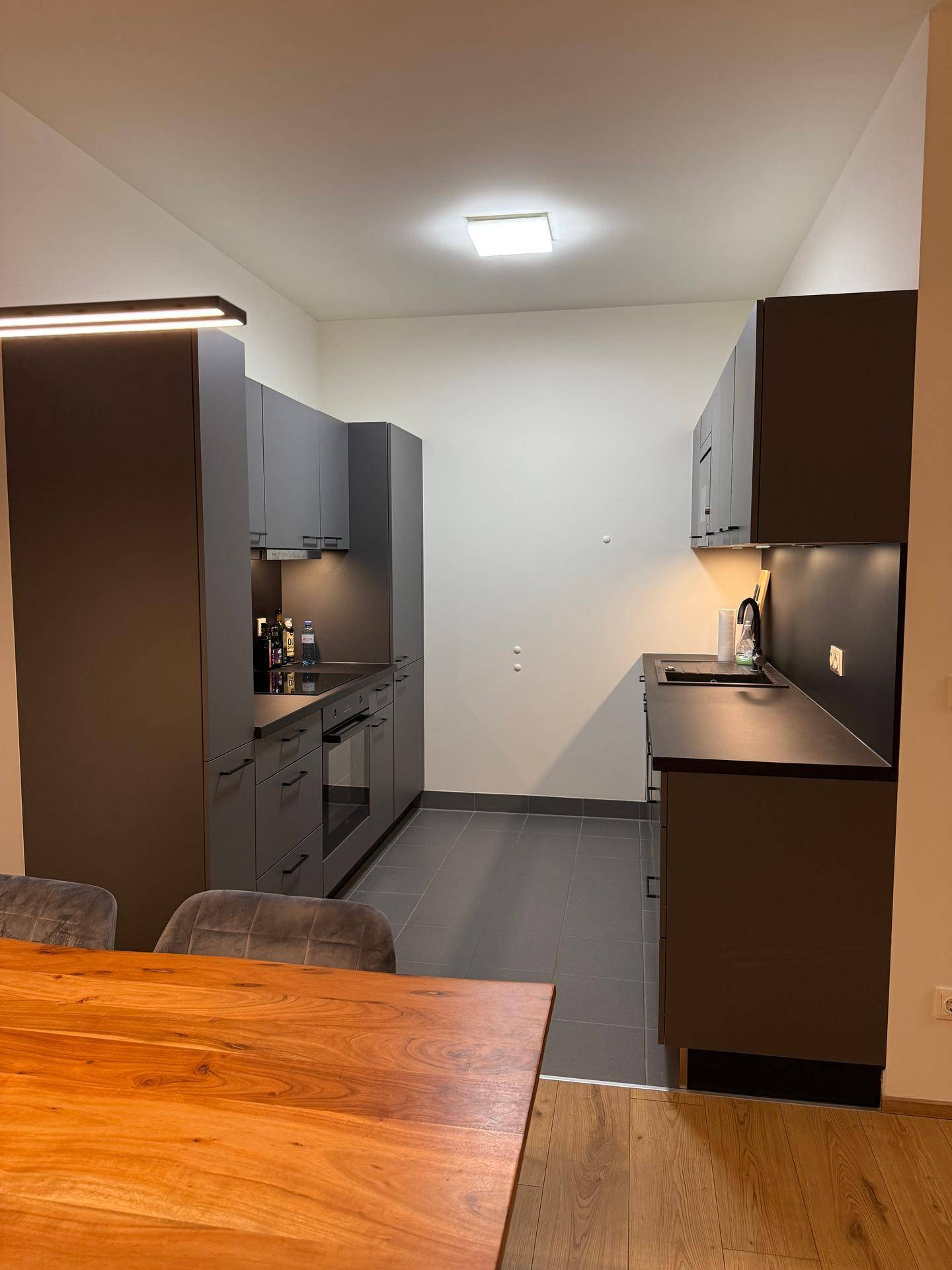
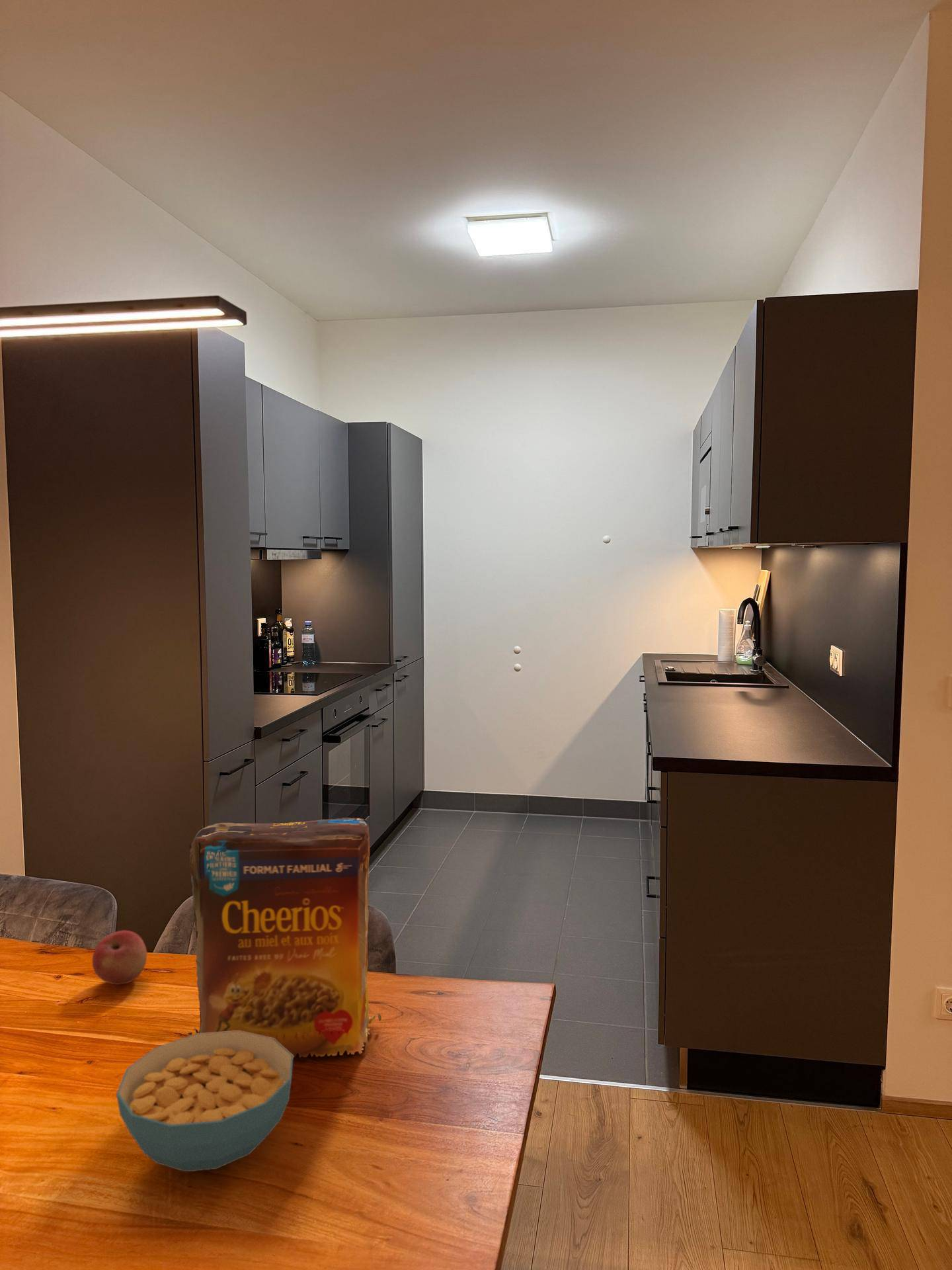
+ cereal bowl (209, 1113)
+ apple (120, 957)
+ cereal box (284, 927)
